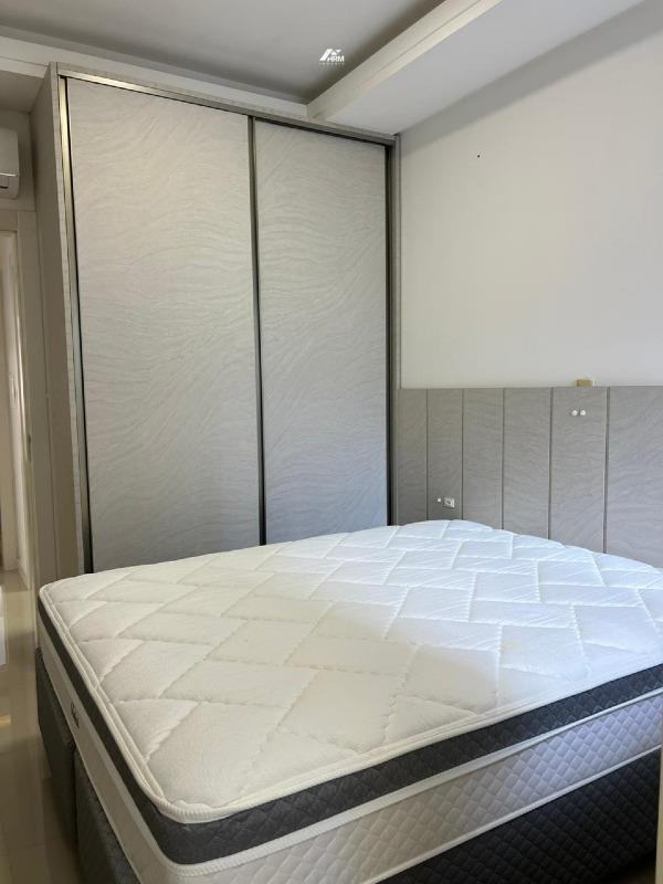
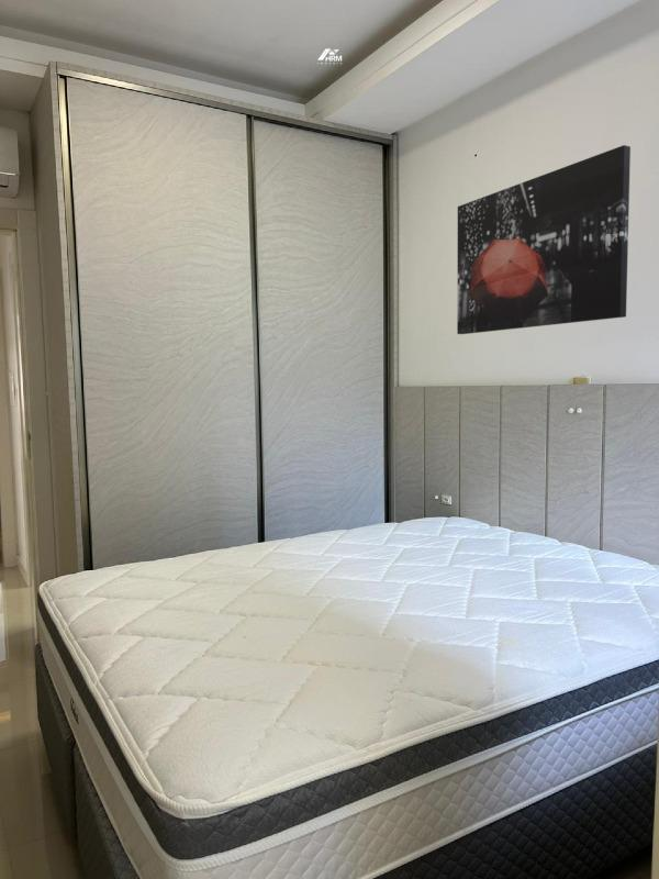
+ wall art (530, 254)
